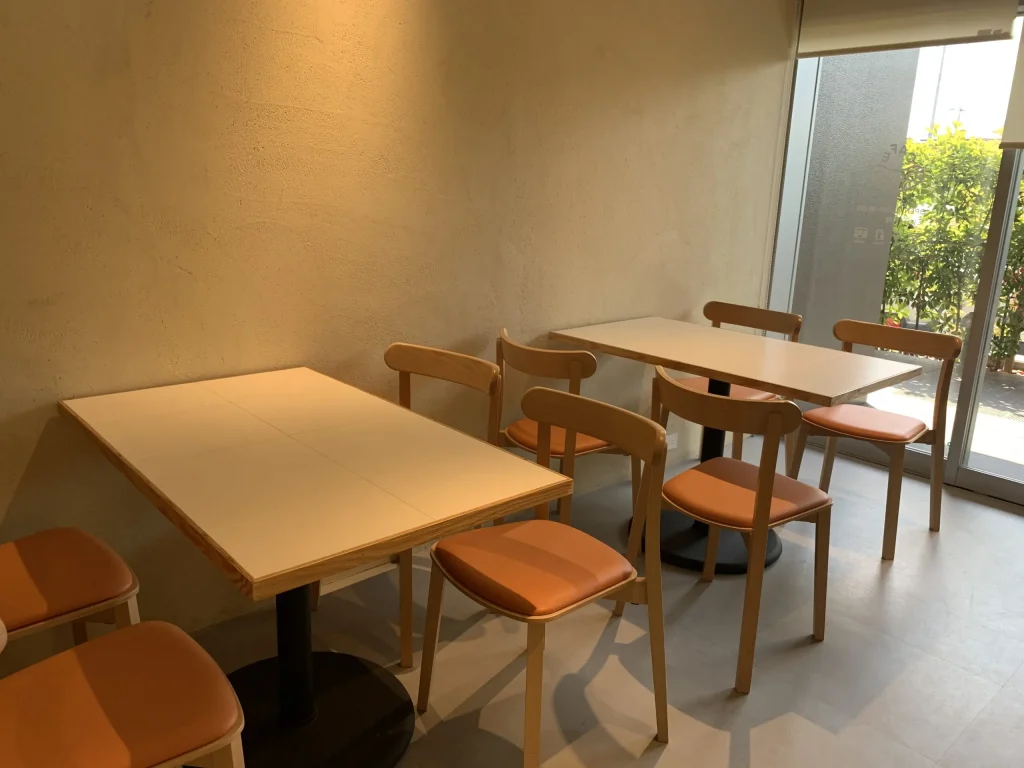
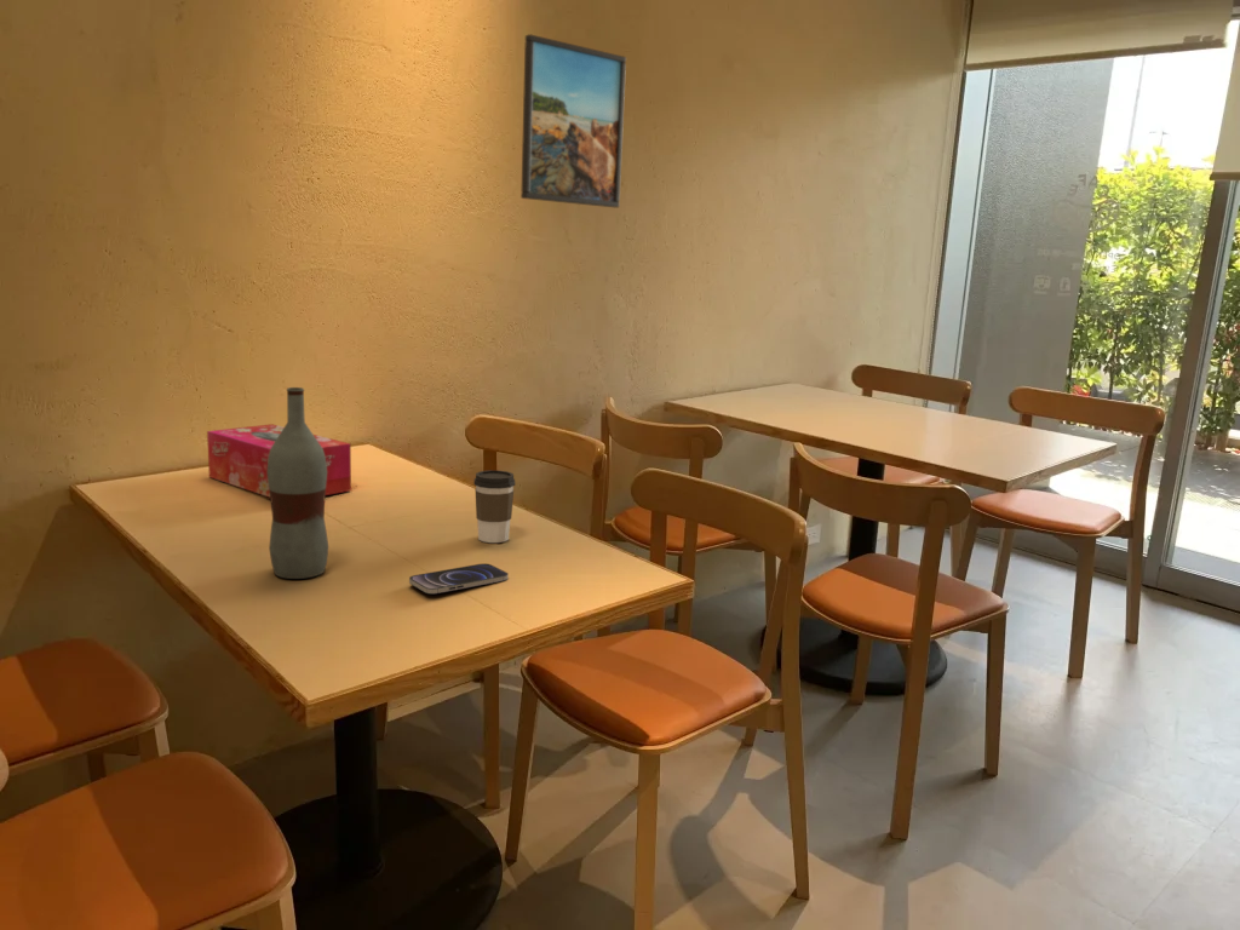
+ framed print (574, 126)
+ tissue box (268, 458)
+ bottle (297, 481)
+ smartphone (459, 578)
+ coffee cup (494, 506)
